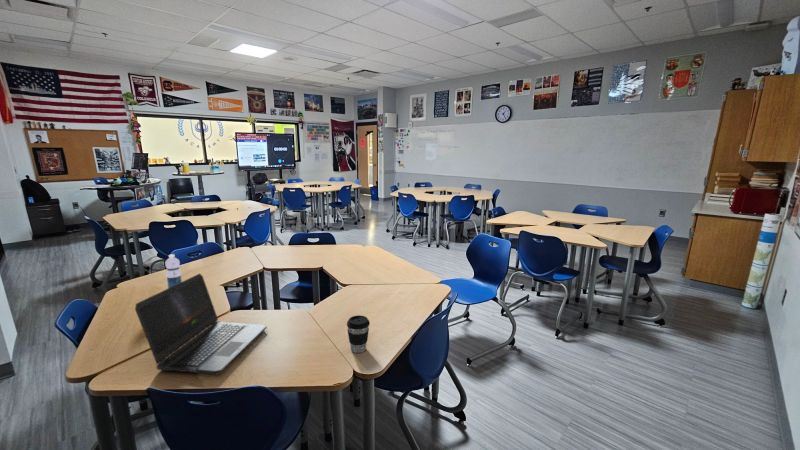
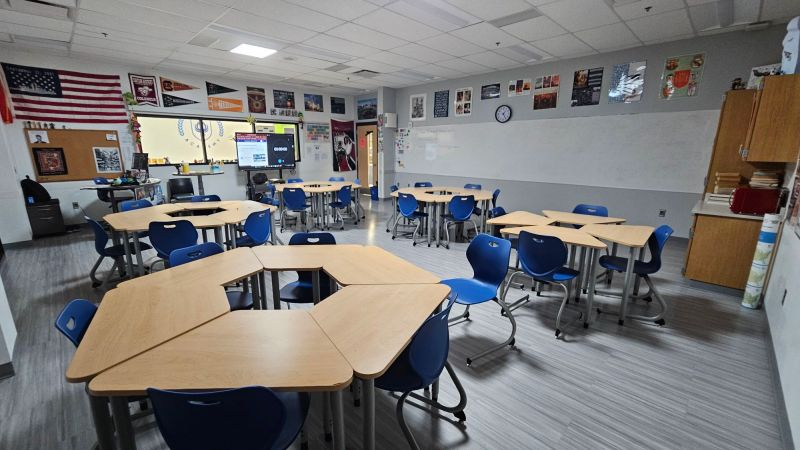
- laptop computer (209, 318)
- coffee cup (358, 334)
- water bottle (174, 276)
